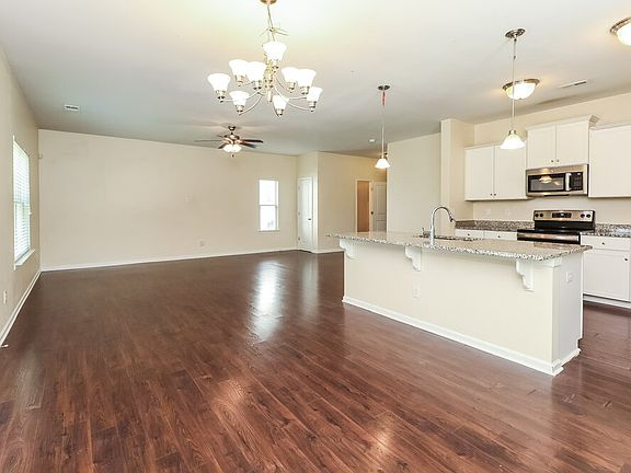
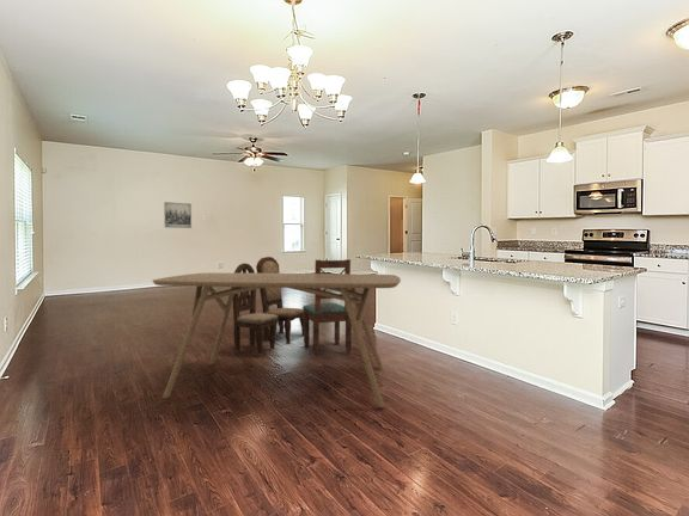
+ dining chair (268, 300)
+ wall art (177, 215)
+ dining table (295, 289)
+ dining chair (327, 305)
